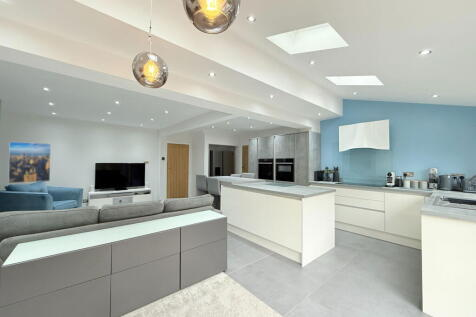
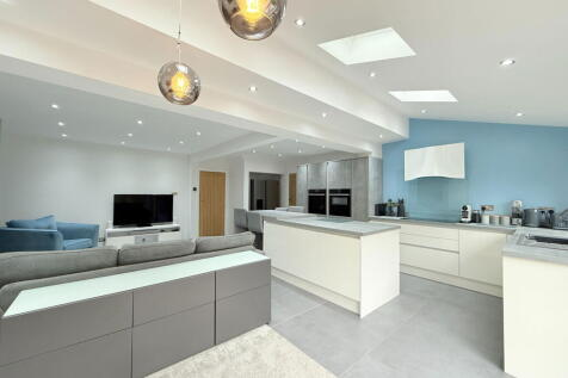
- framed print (30, 162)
